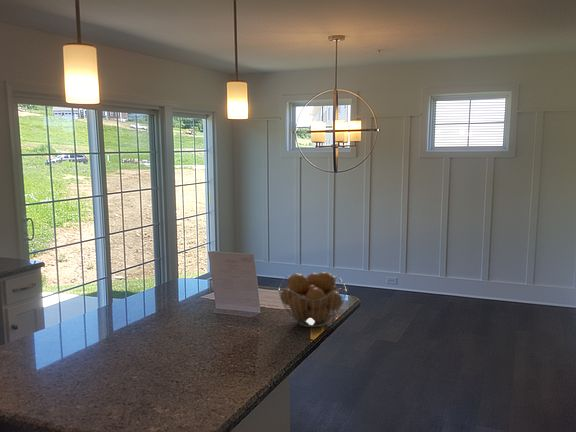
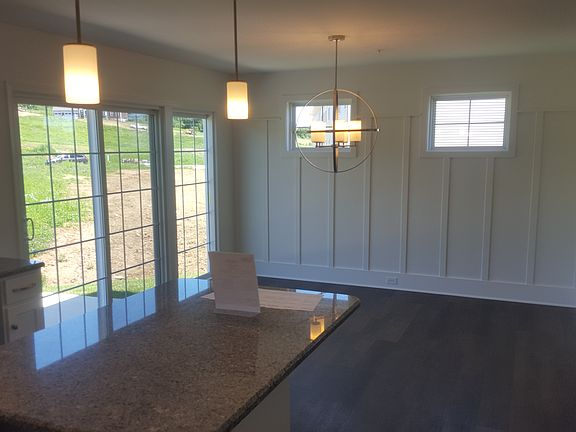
- fruit basket (312, 297)
